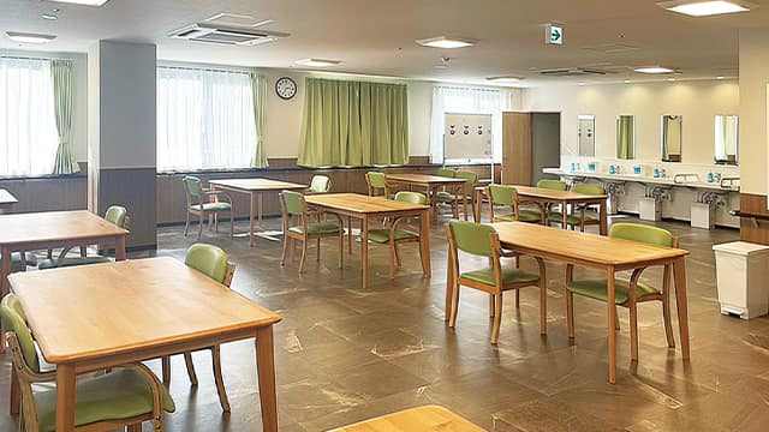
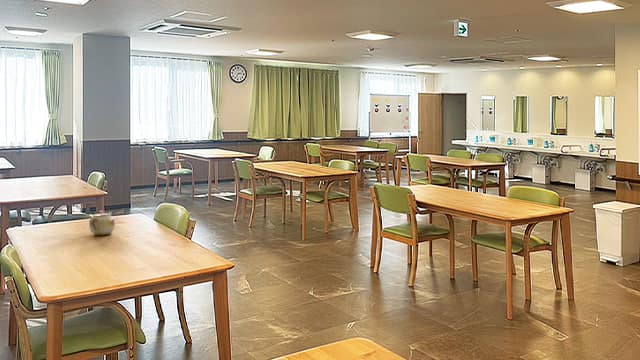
+ teapot (102, 222)
